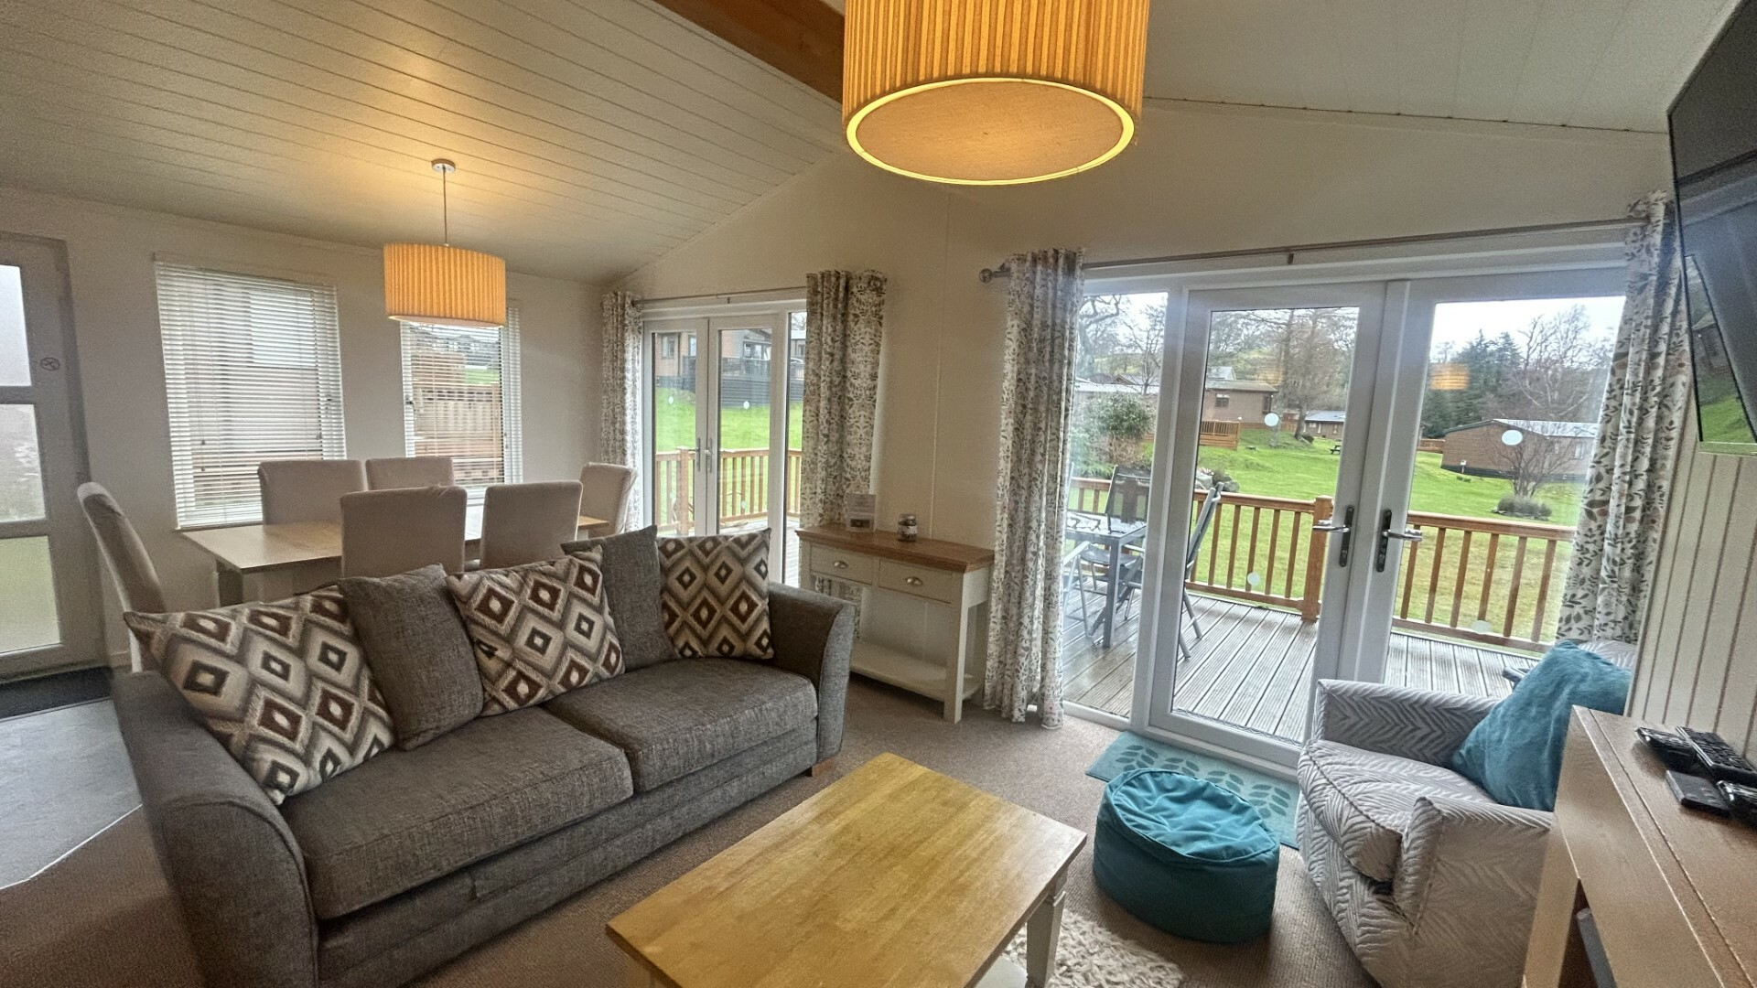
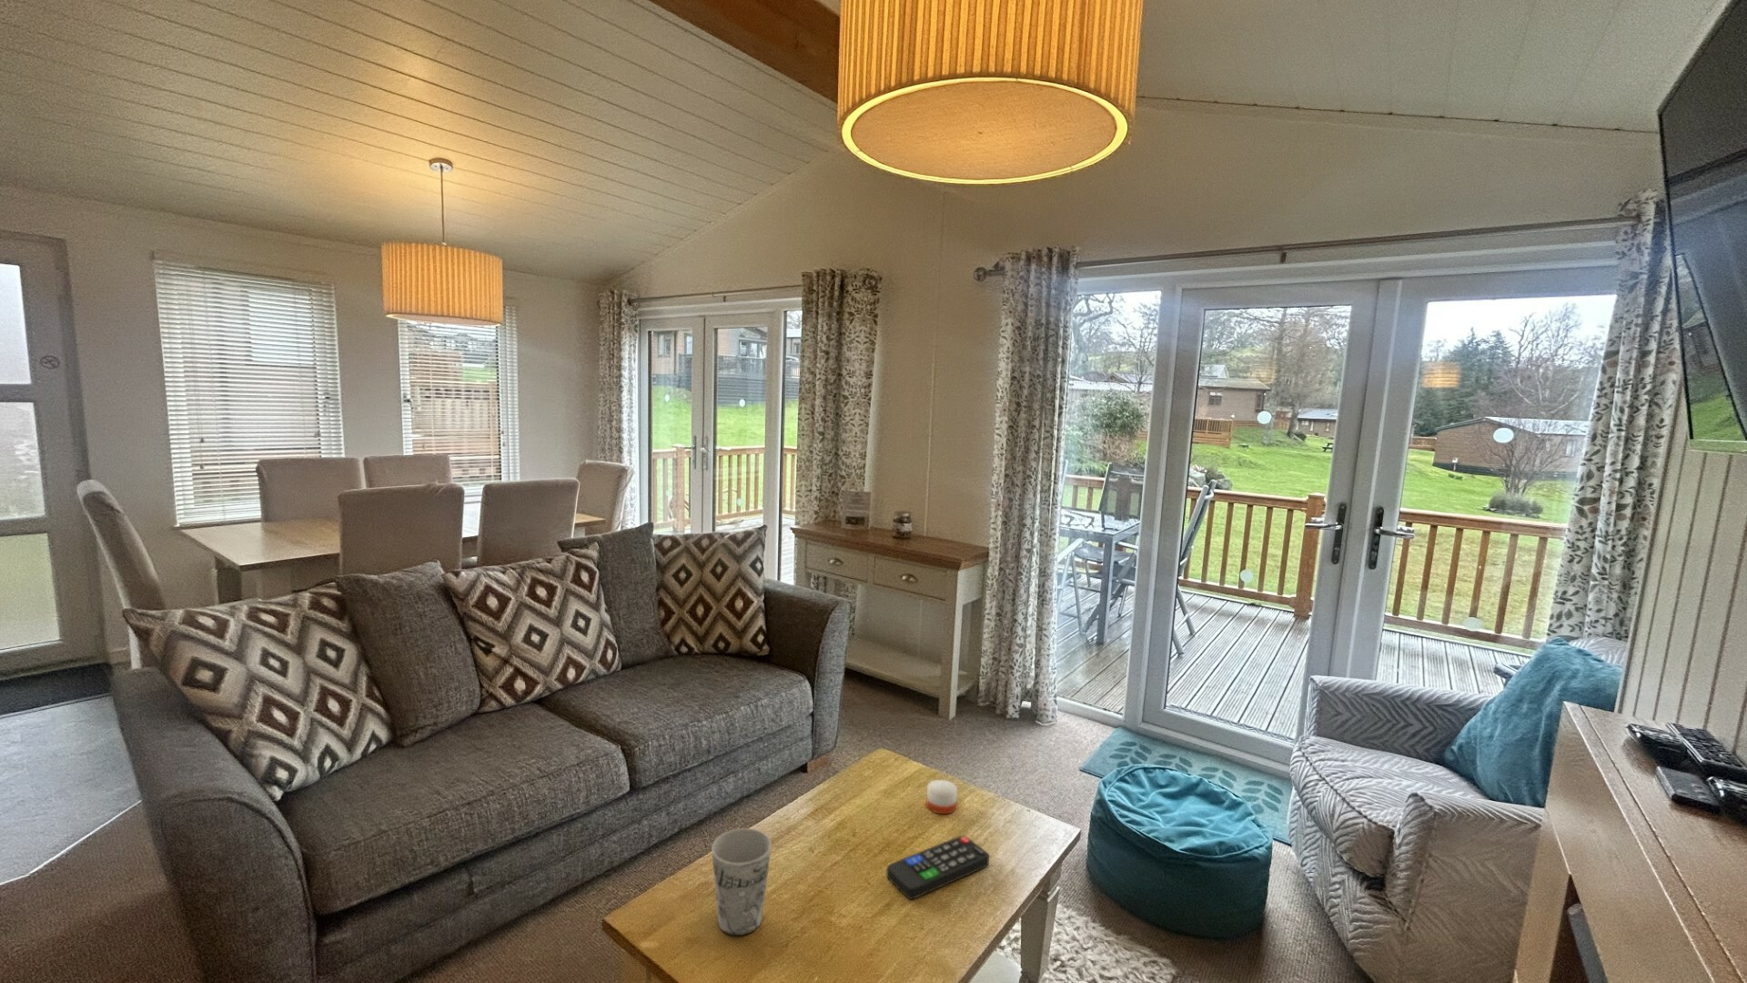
+ cup (740, 883)
+ candle (942, 785)
+ remote control (938, 864)
